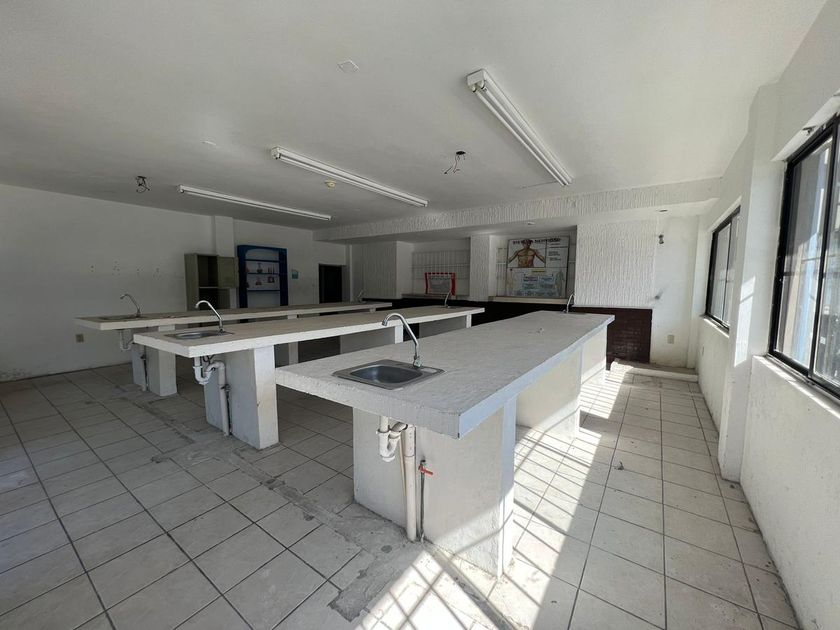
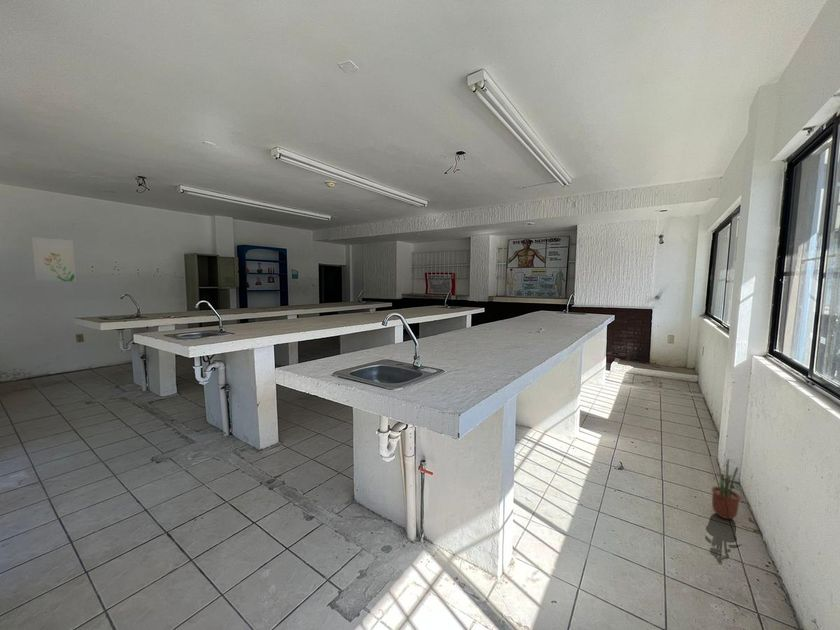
+ potted plant (729, 491)
+ wall art (54, 260)
